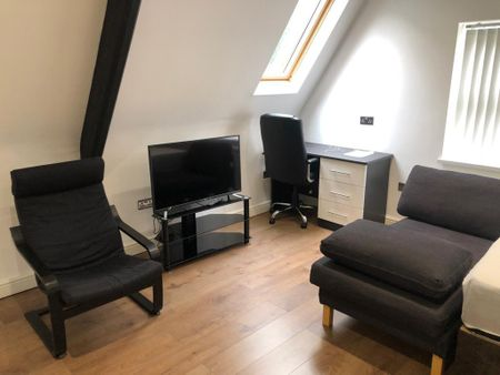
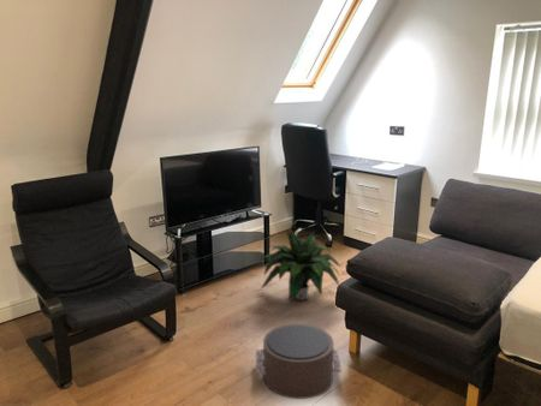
+ potted plant (301, 263)
+ pouf (298, 354)
